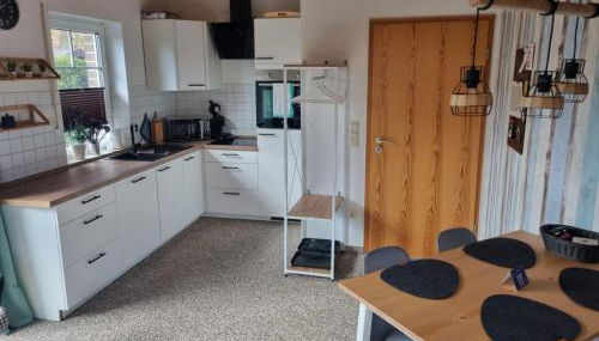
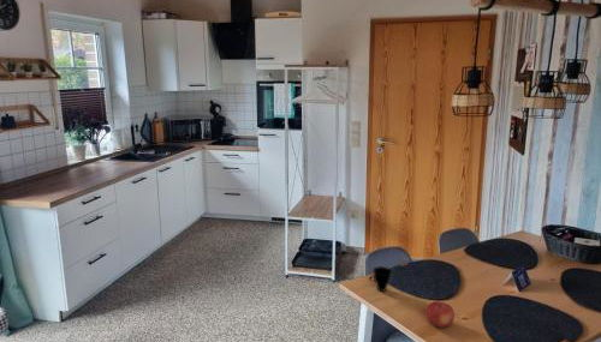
+ fruit (440, 313)
+ cup (379, 281)
